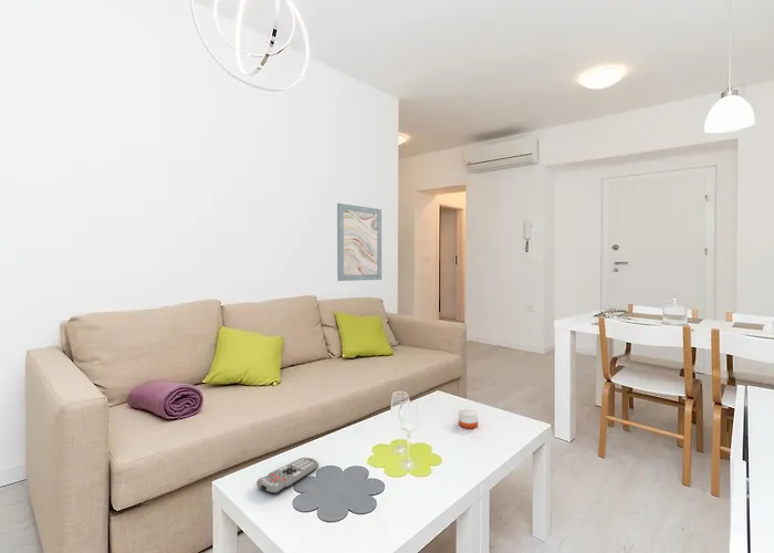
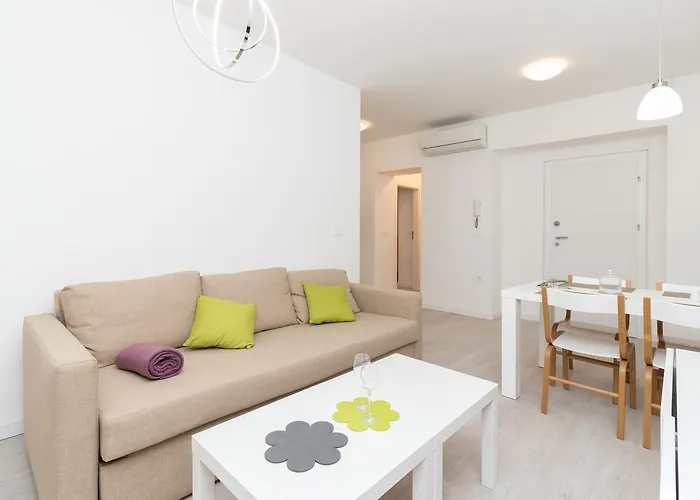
- wall art (360, 243)
- remote control (290, 473)
- candle (468, 411)
